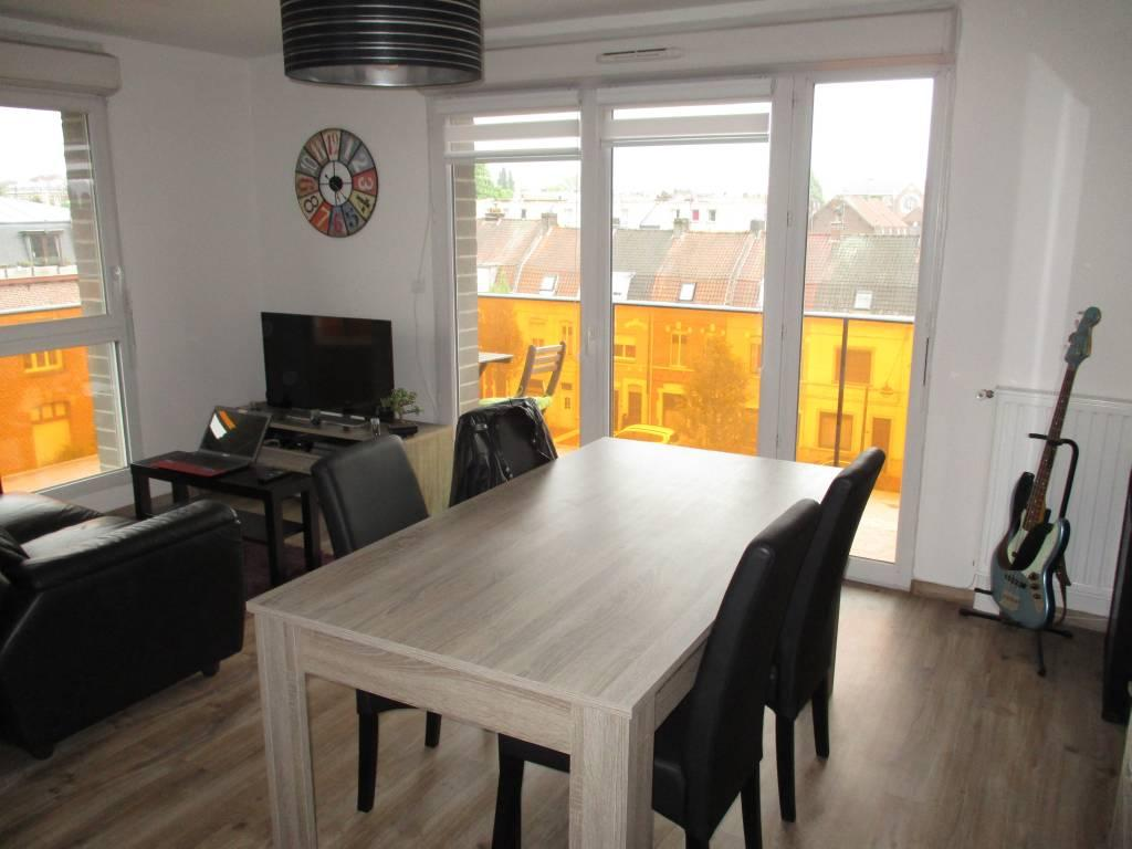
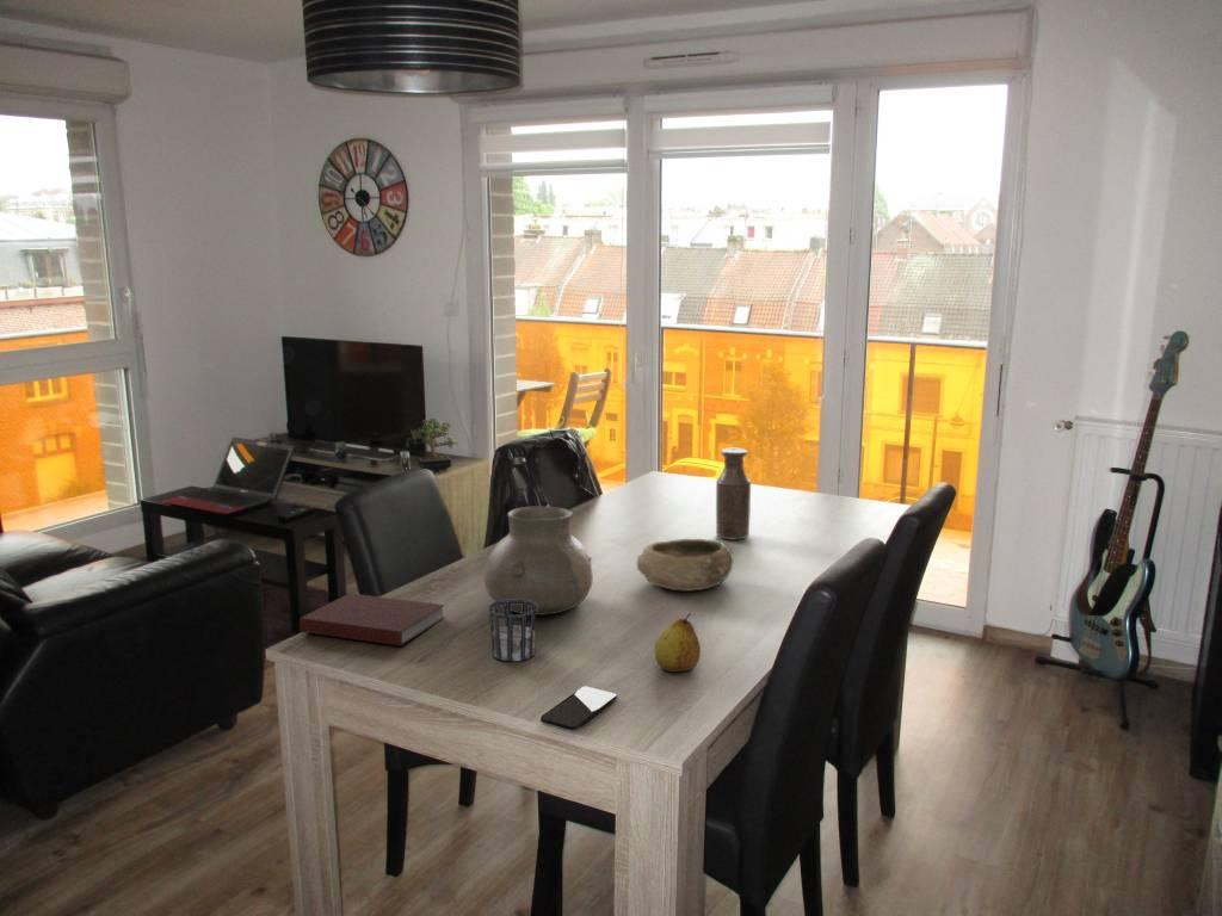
+ vase (538, 559)
+ bottle (733, 493)
+ bowl (685, 564)
+ fruit (677, 639)
+ notebook (374, 618)
+ smartphone (579, 707)
+ cup (513, 630)
